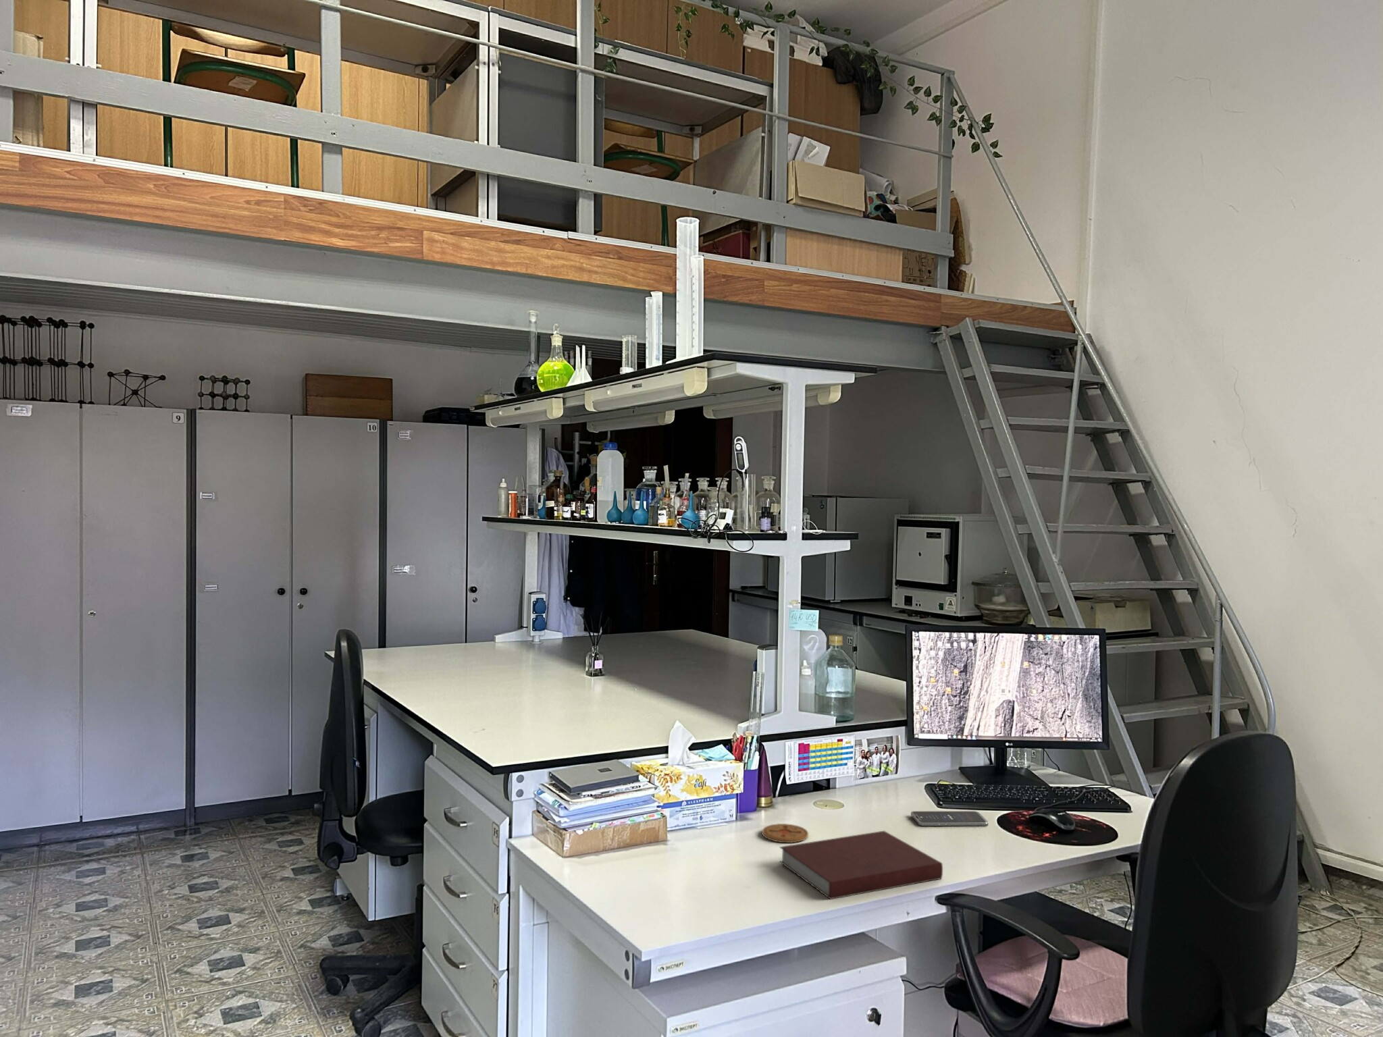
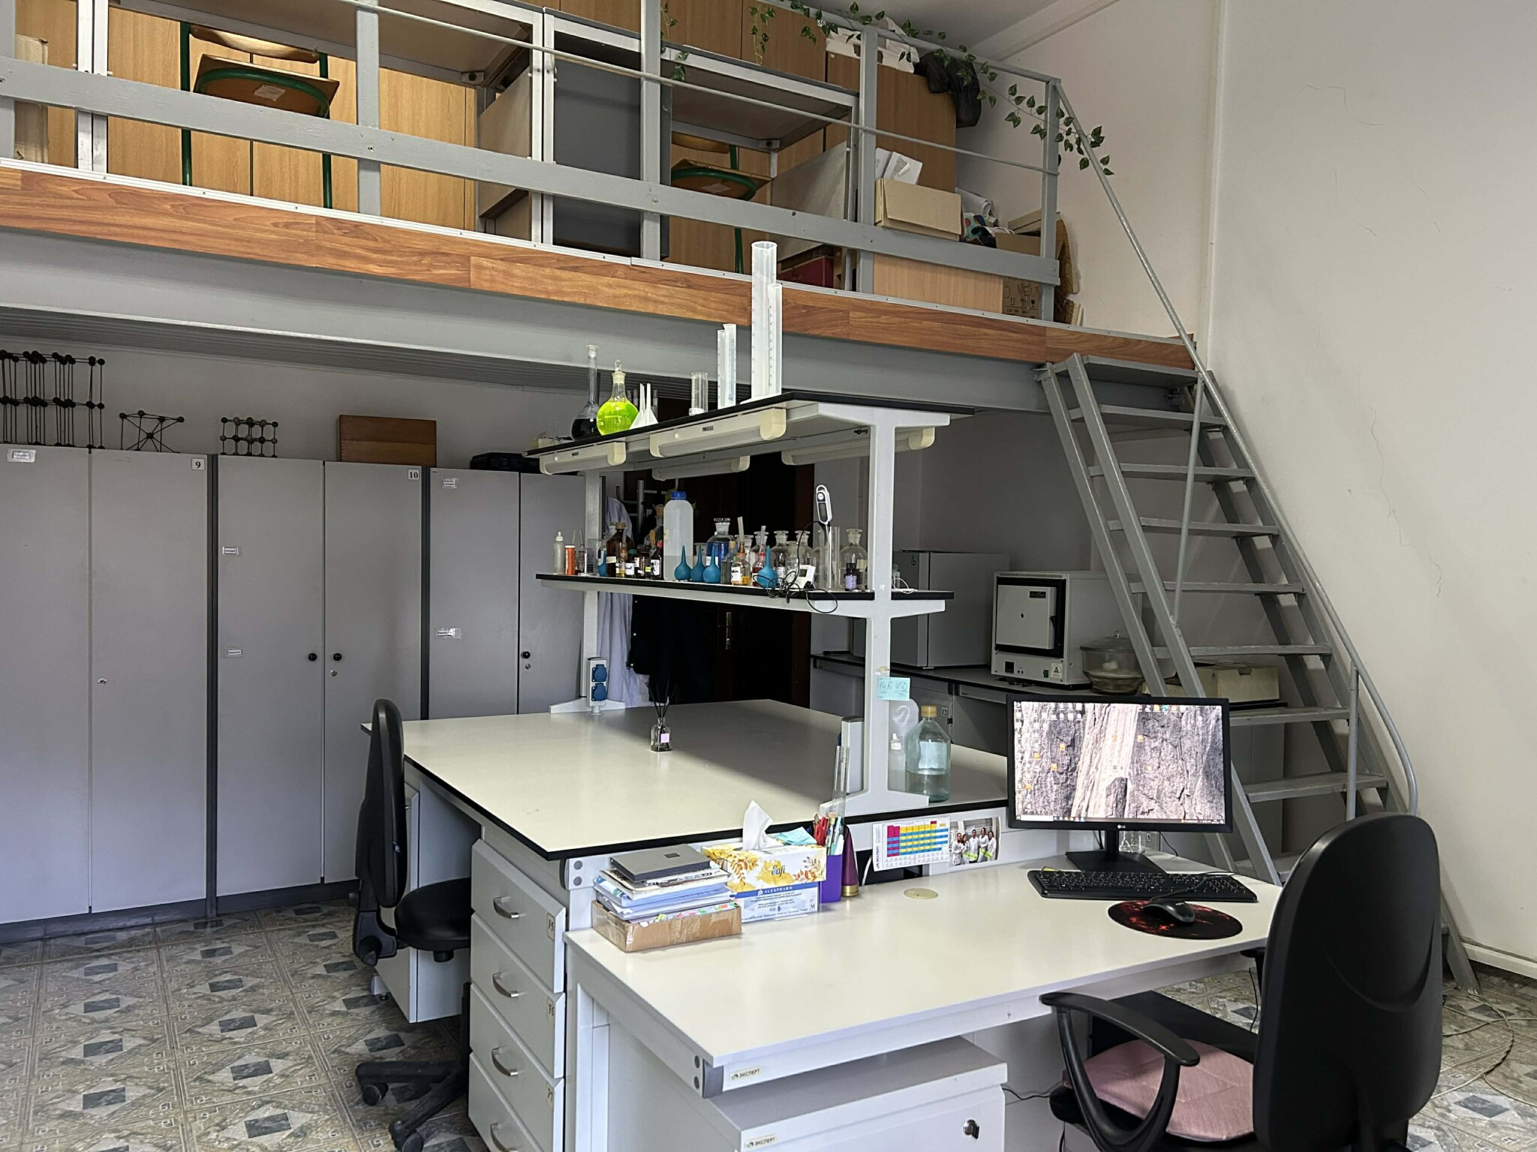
- notebook (859, 862)
- coaster (785, 832)
- smartphone (948, 818)
